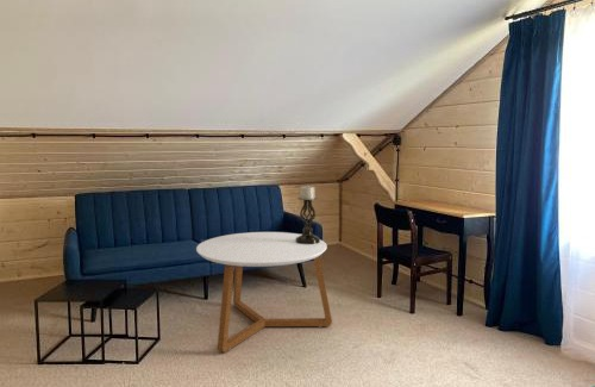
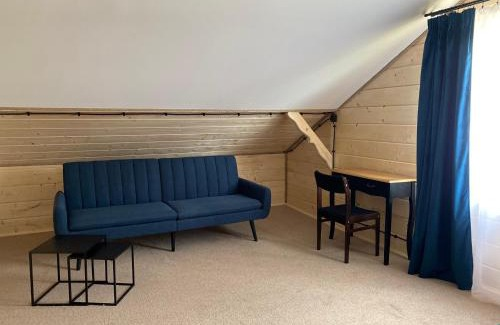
- coffee table (265, 266)
- candle holder (308, 213)
